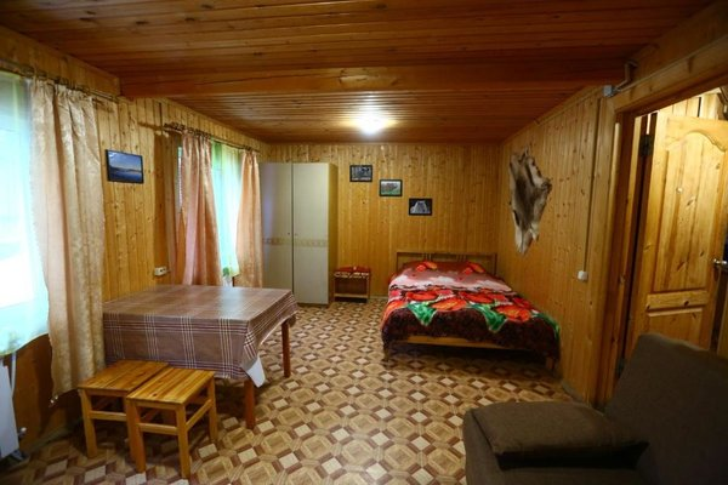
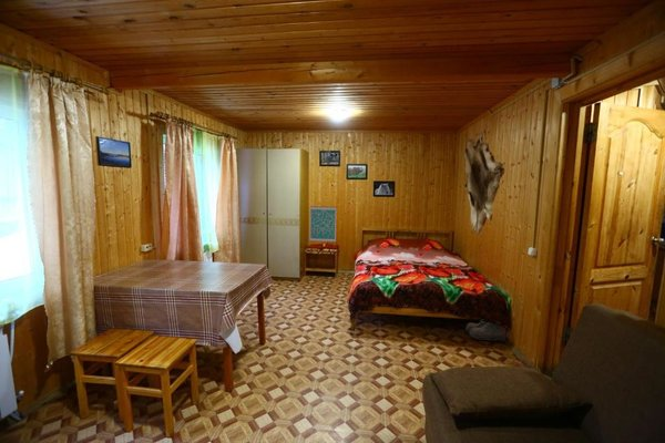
+ boots (484, 321)
+ wall art (323, 224)
